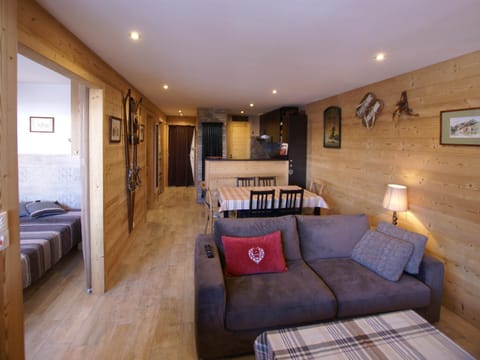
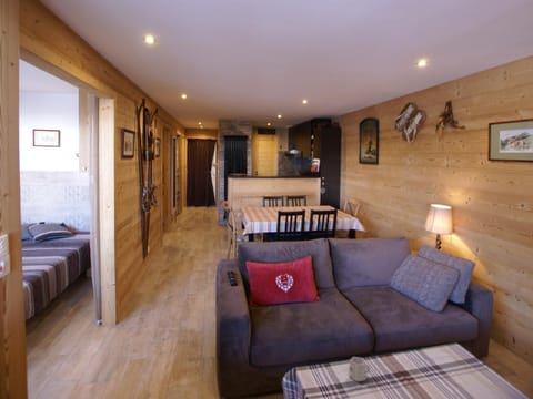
+ cup (359, 368)
